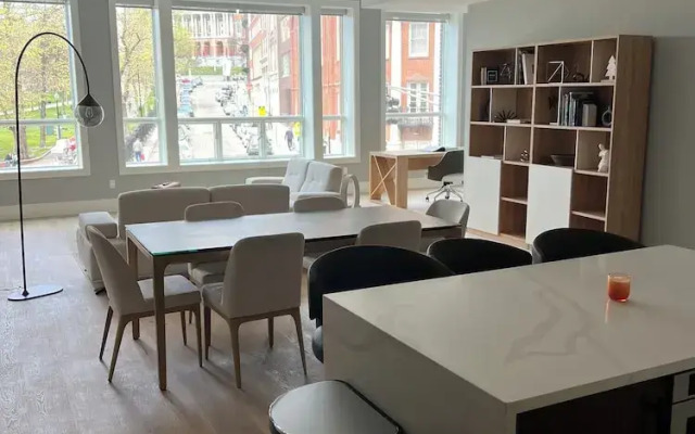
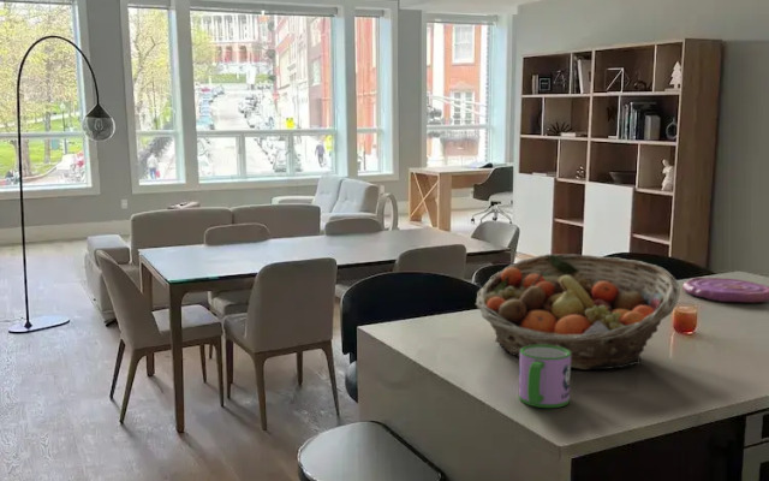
+ plate (727, 289)
+ fruit basket (572, 307)
+ mug (542, 378)
